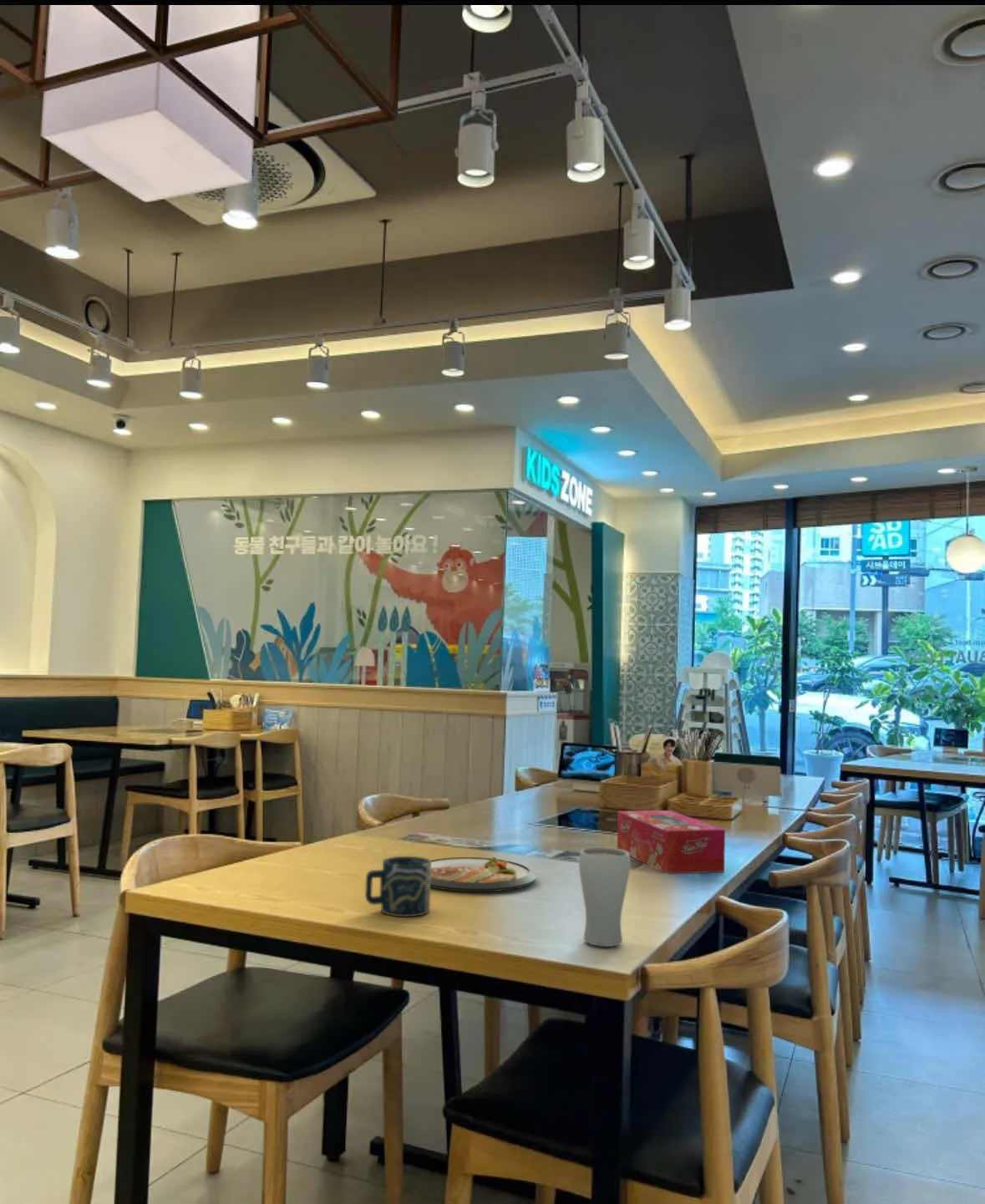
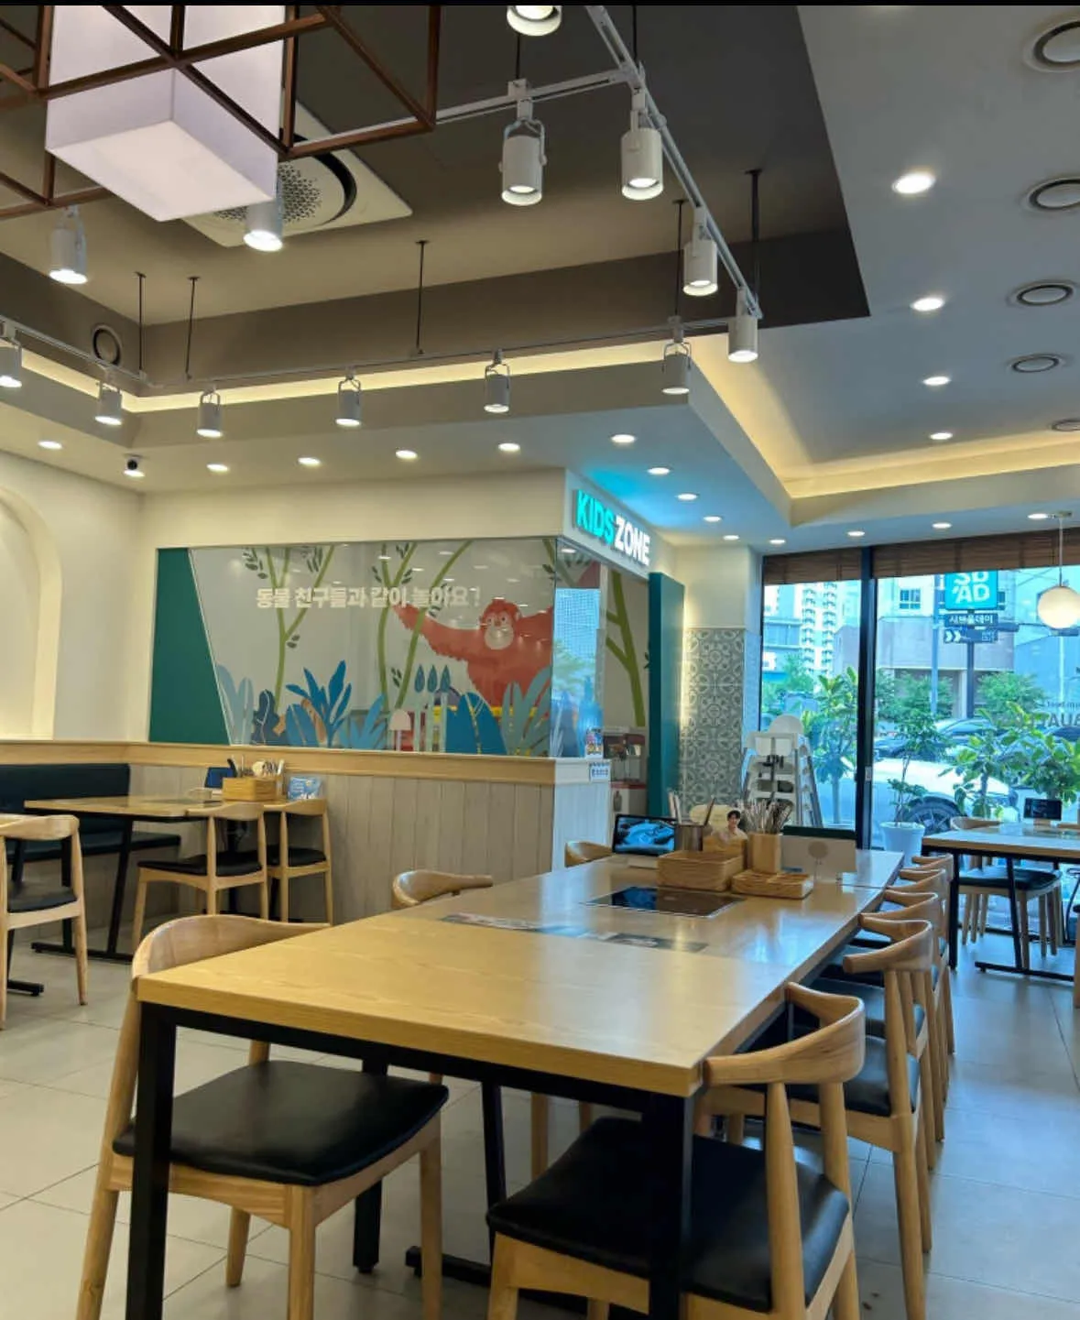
- tissue box (668, 840)
- cup (398, 886)
- dish (472, 870)
- drinking glass (603, 897)
